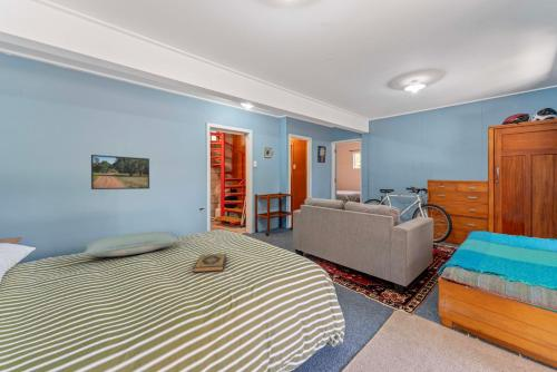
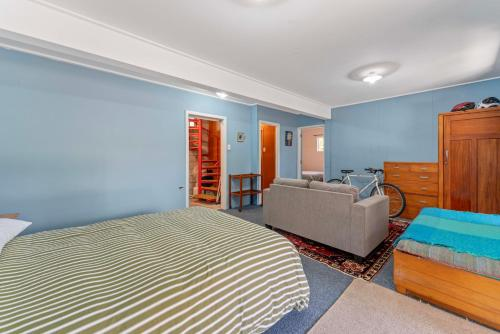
- pillow (134, 243)
- hardback book (211, 262)
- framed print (121, 173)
